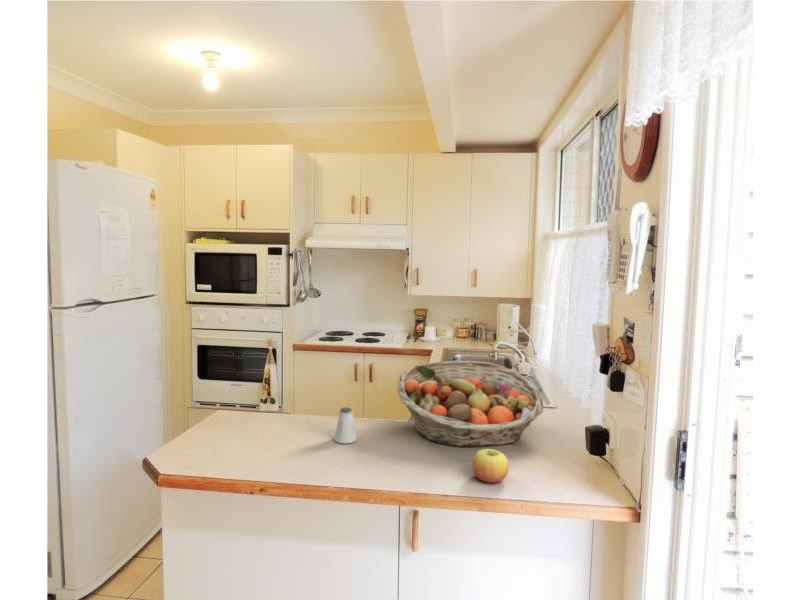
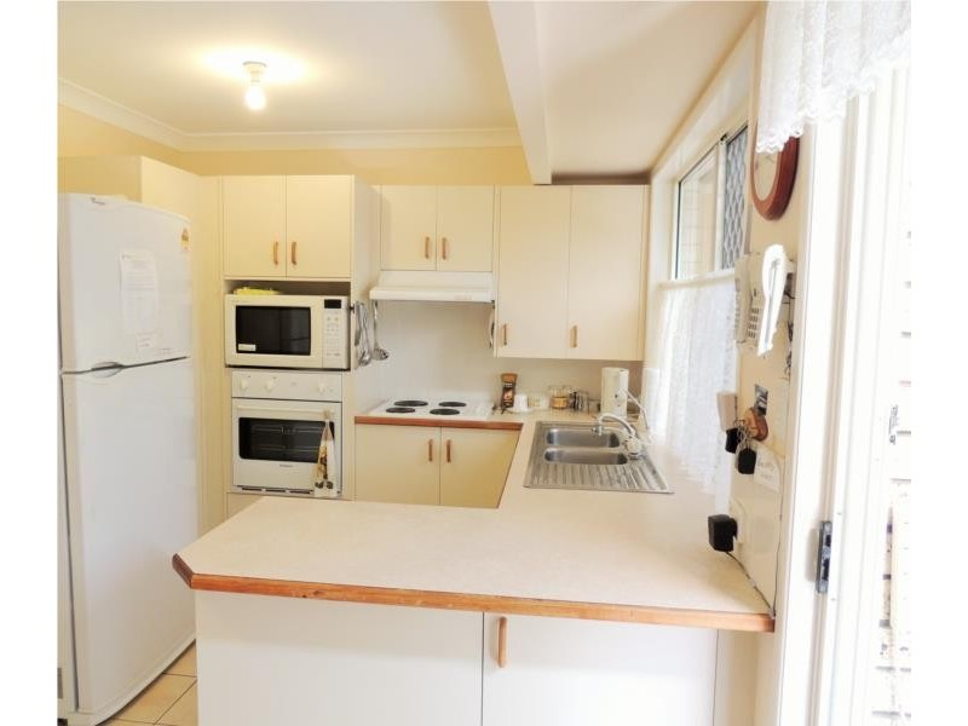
- apple (490, 464)
- fruit basket (468, 401)
- saltshaker (345, 424)
